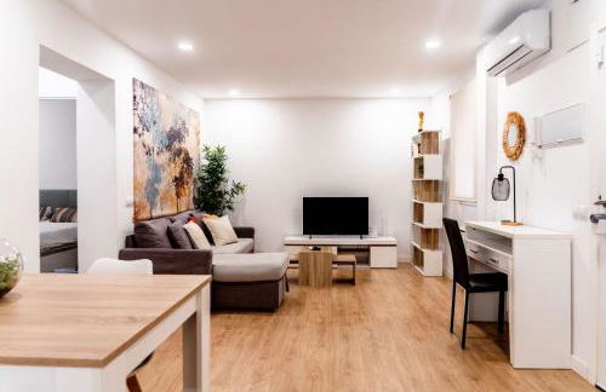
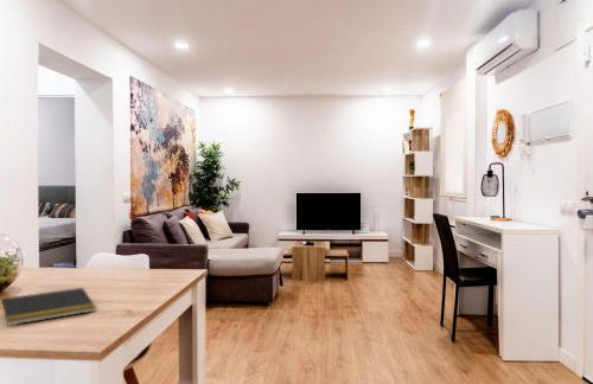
+ notepad (49, 305)
